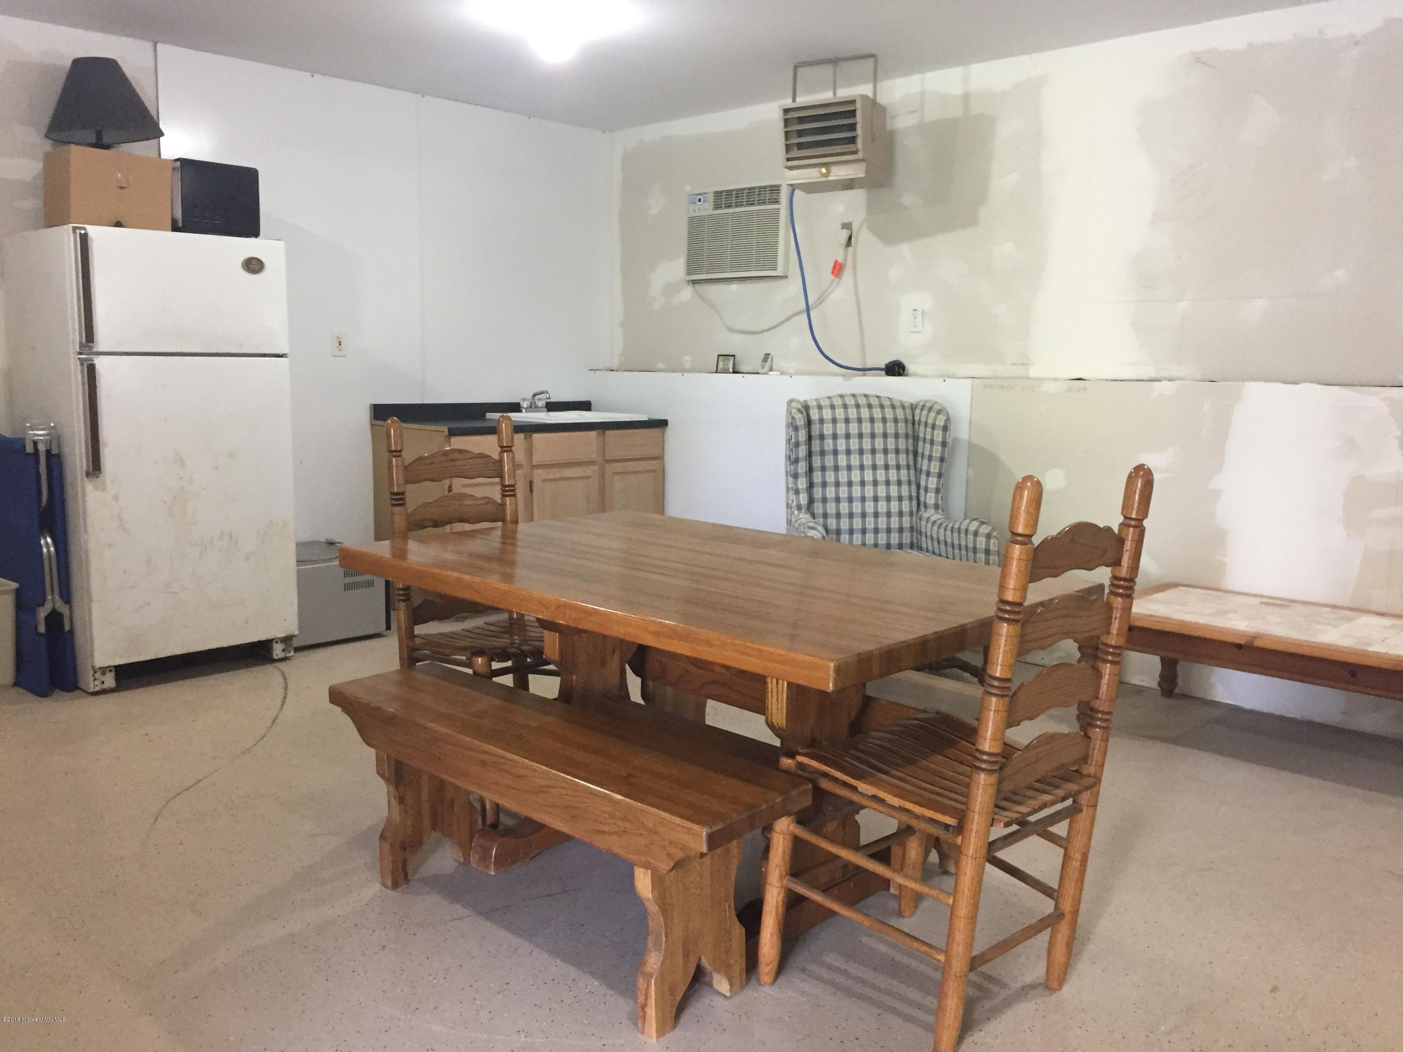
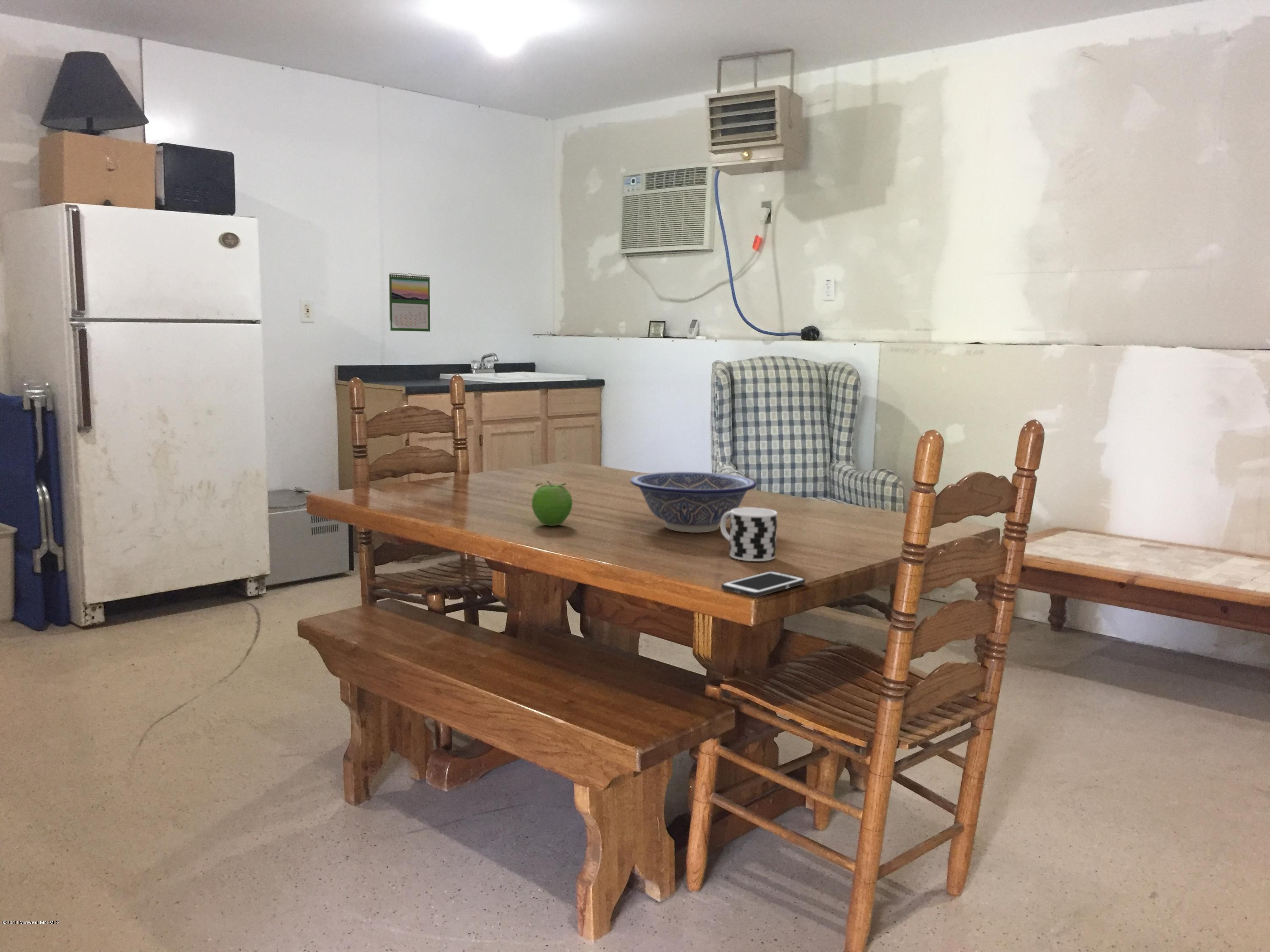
+ calendar (410, 302)
+ fruit (552, 502)
+ cell phone (764, 584)
+ decorative bowl (693, 504)
+ cup (746, 533)
